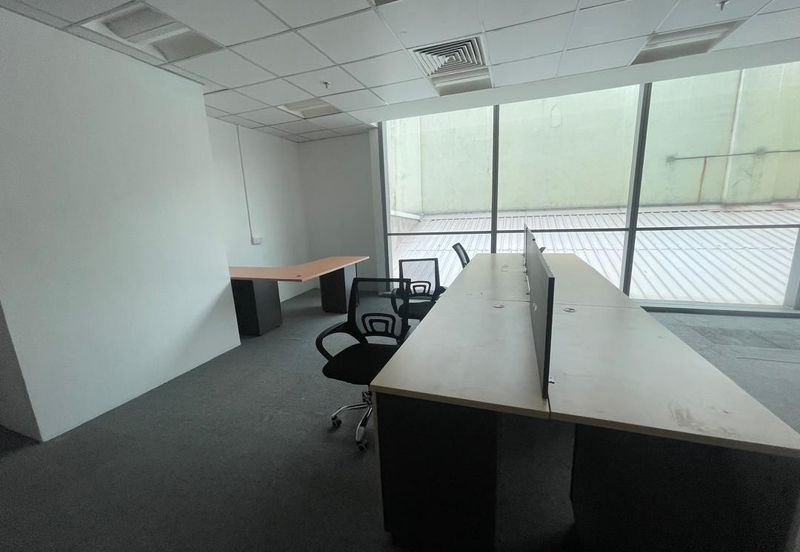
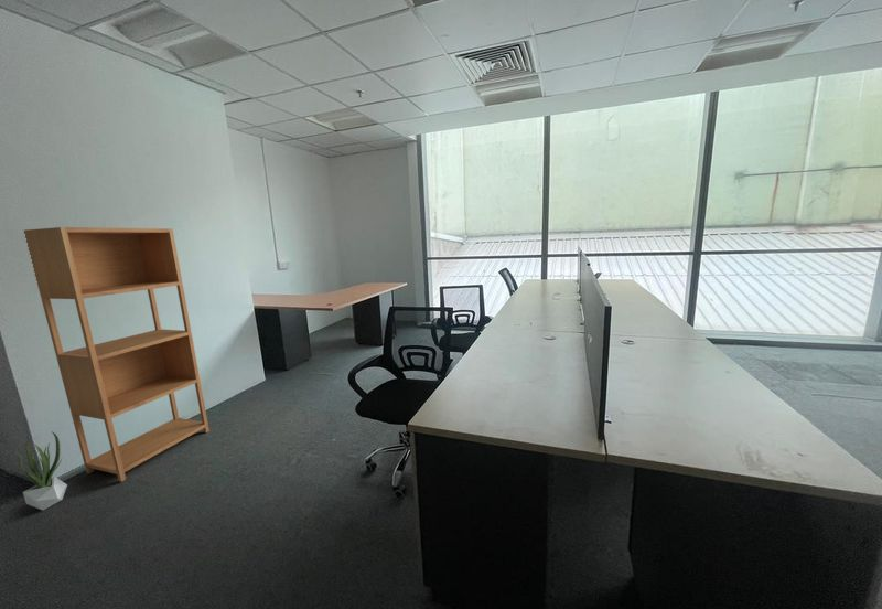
+ potted plant (44, 471)
+ bookcase (130, 346)
